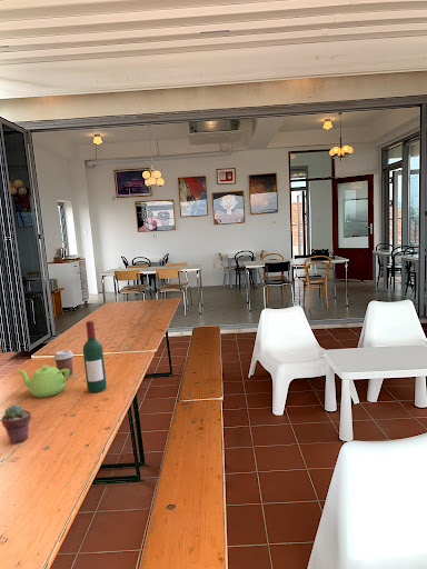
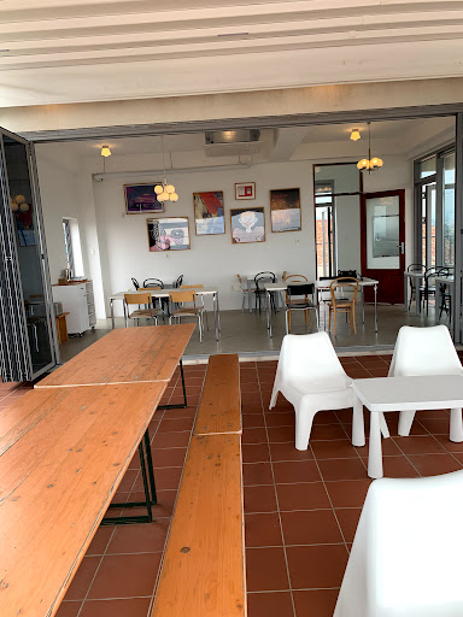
- teapot (43, 379)
- wine bottle (93, 356)
- potted succulent (17, 421)
- coffee cup (64, 363)
